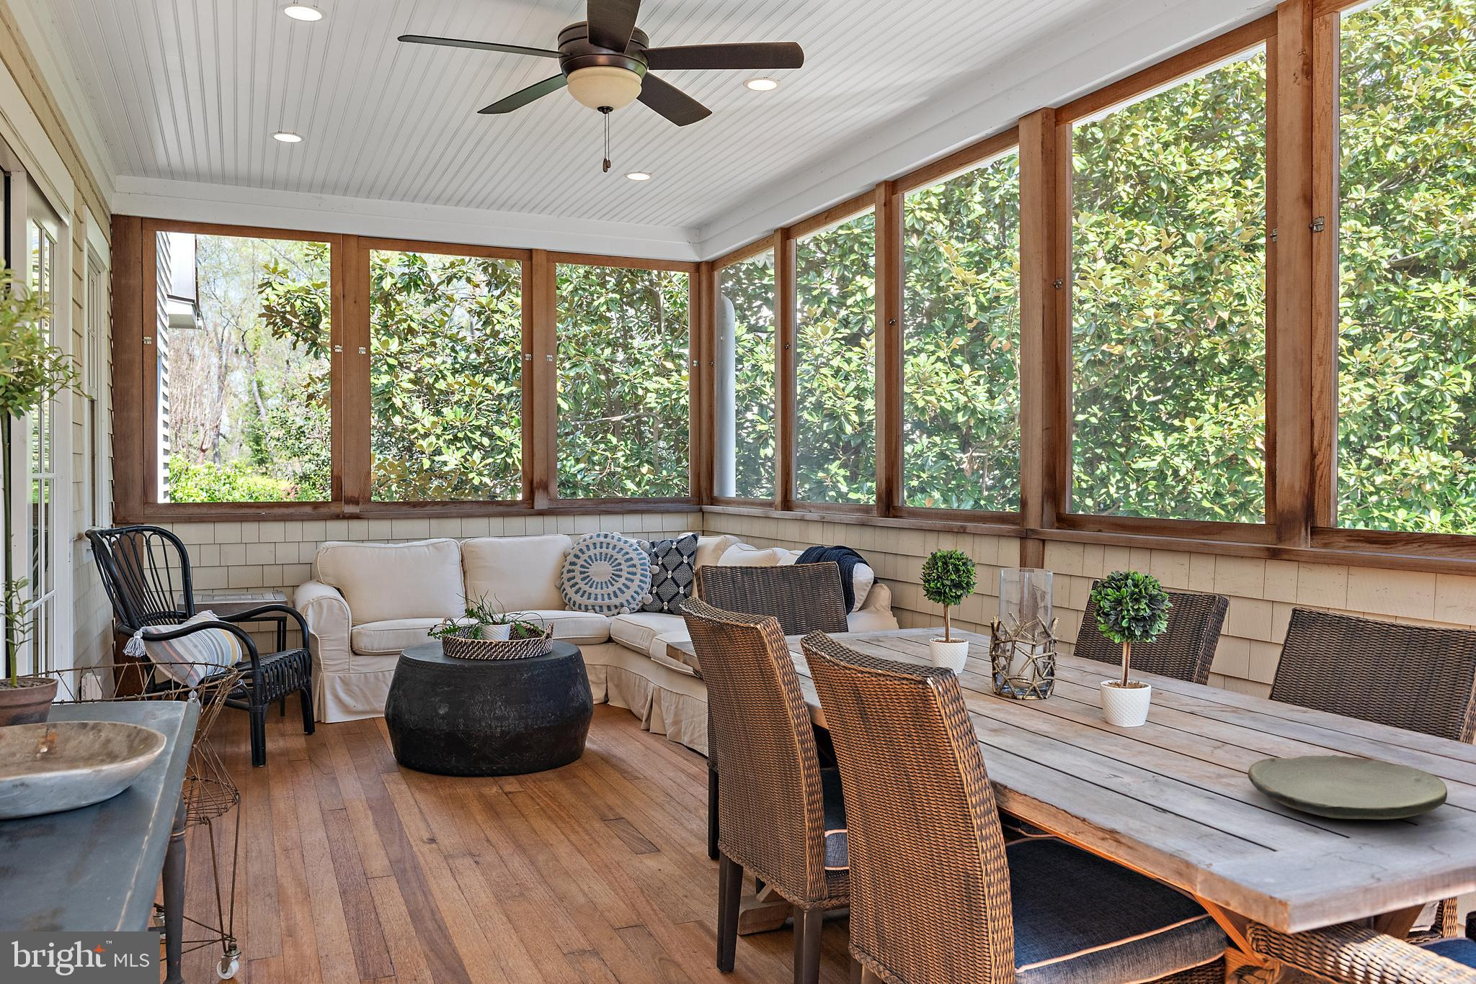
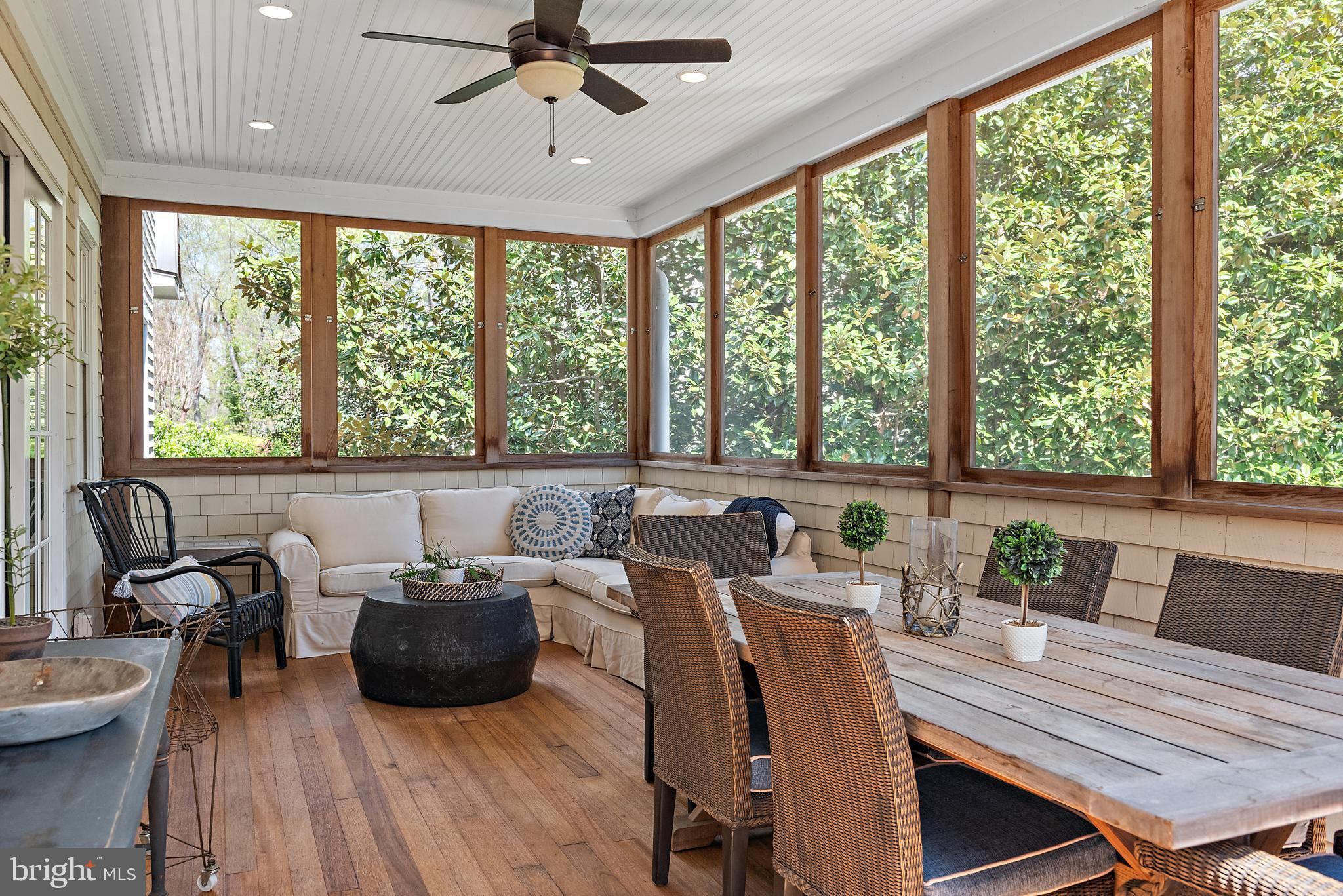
- plate (1343, 786)
